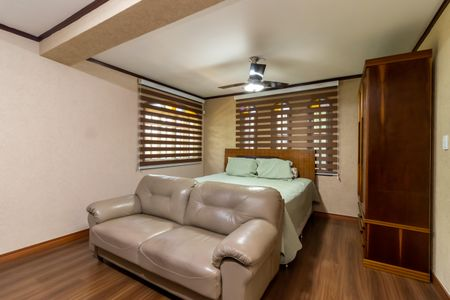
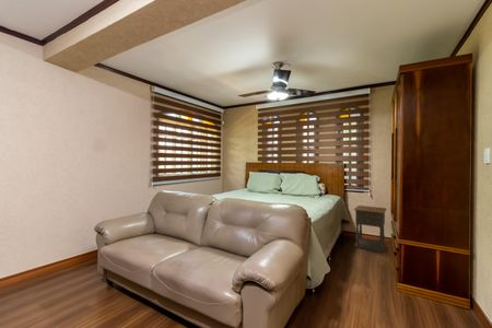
+ nightstand (370, 225)
